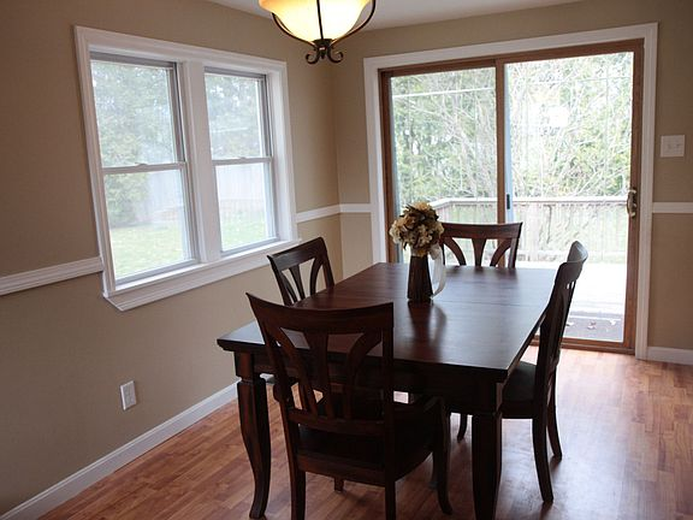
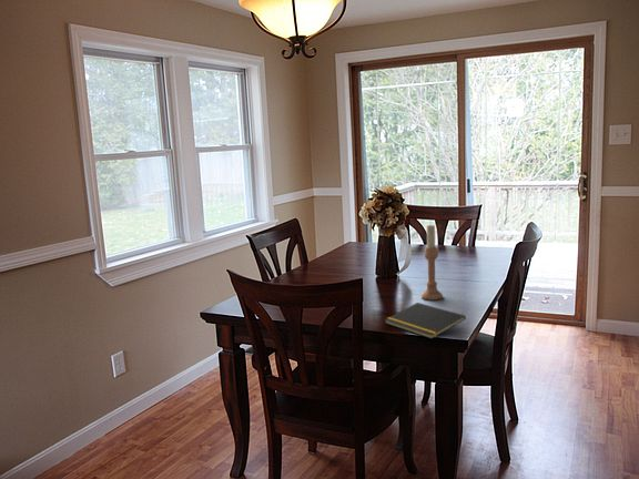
+ candlestick (430, 261)
+ notepad (424, 319)
